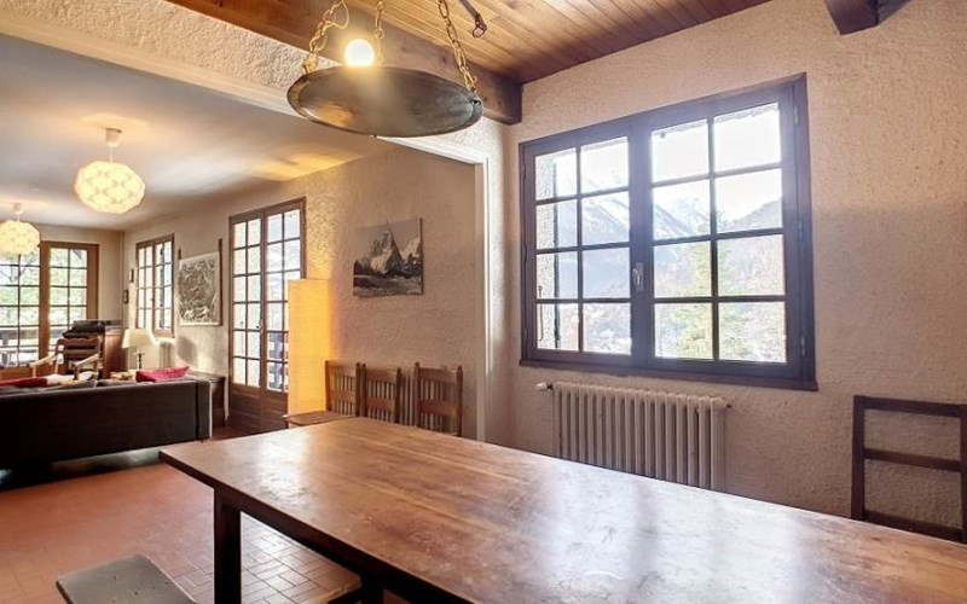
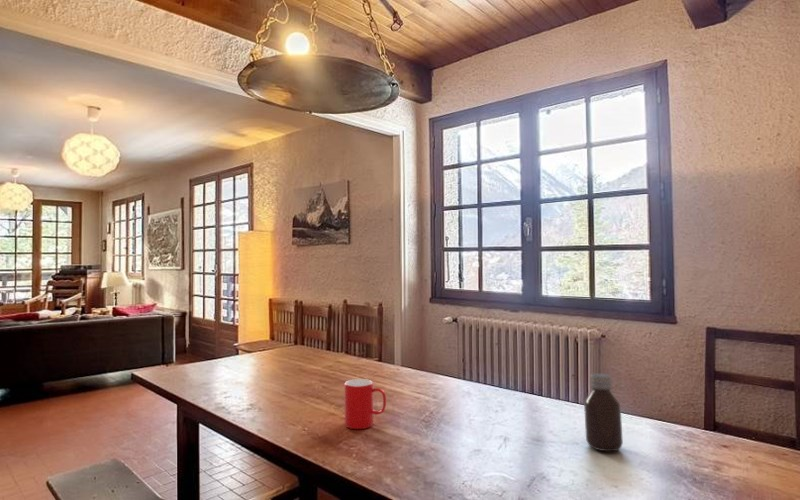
+ cup (364, 404)
+ bottle (602, 411)
